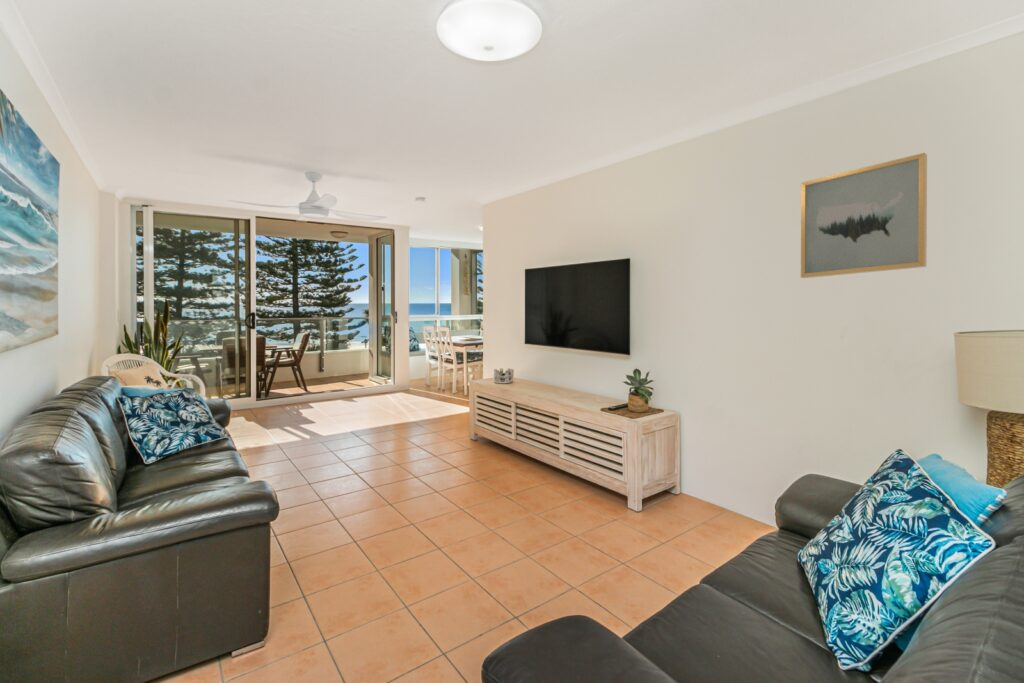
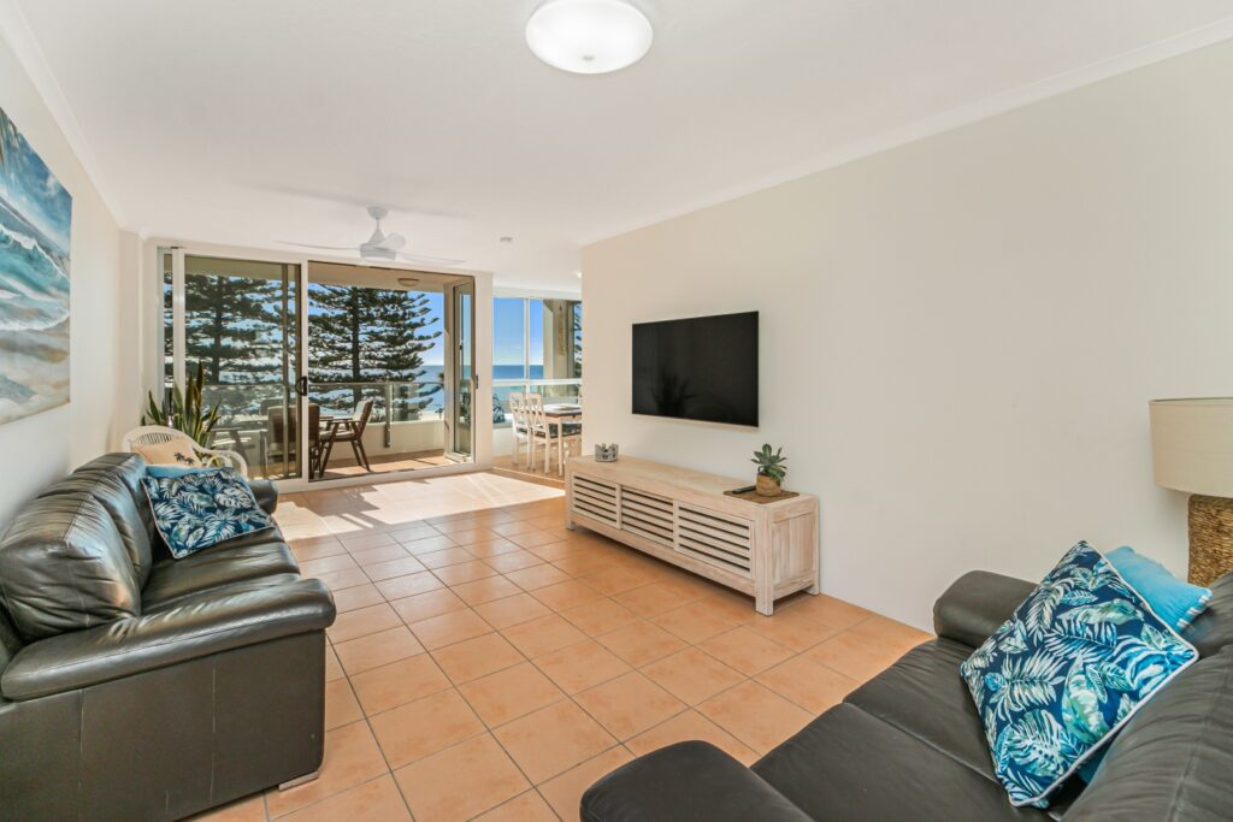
- wall art (858, 221)
